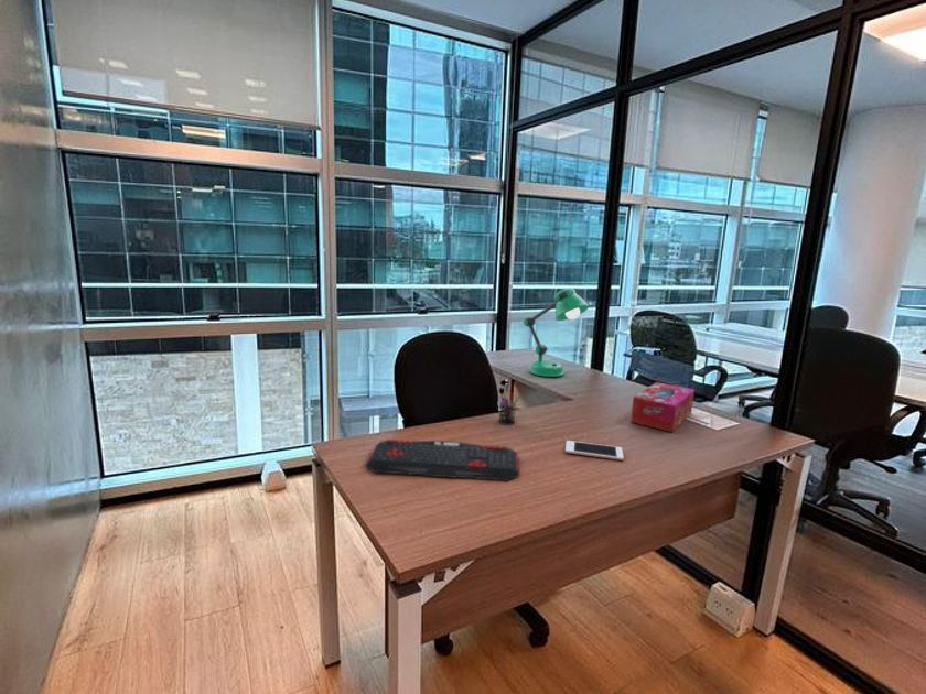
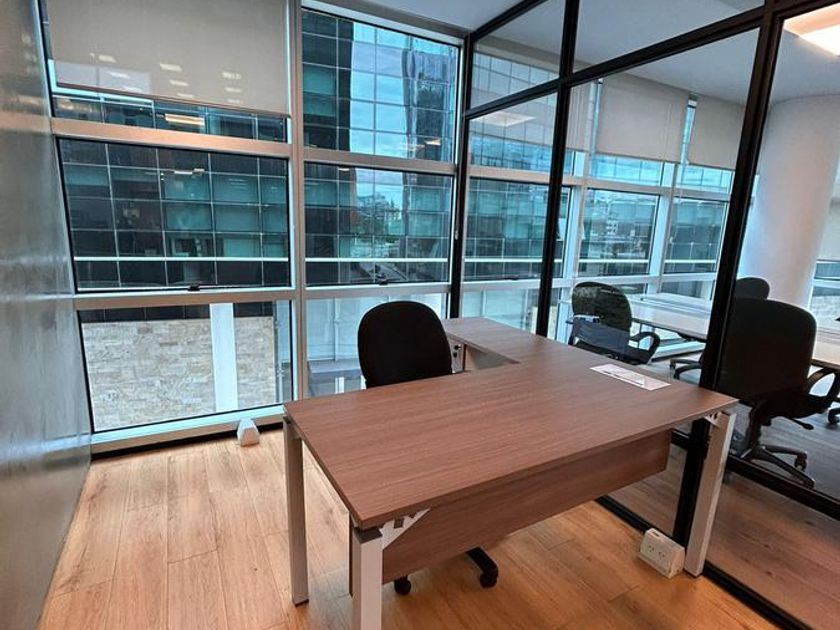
- keyboard (443, 457)
- pen holder (509, 406)
- tissue box (663, 404)
- cell phone (593, 449)
- desk lamp (556, 319)
